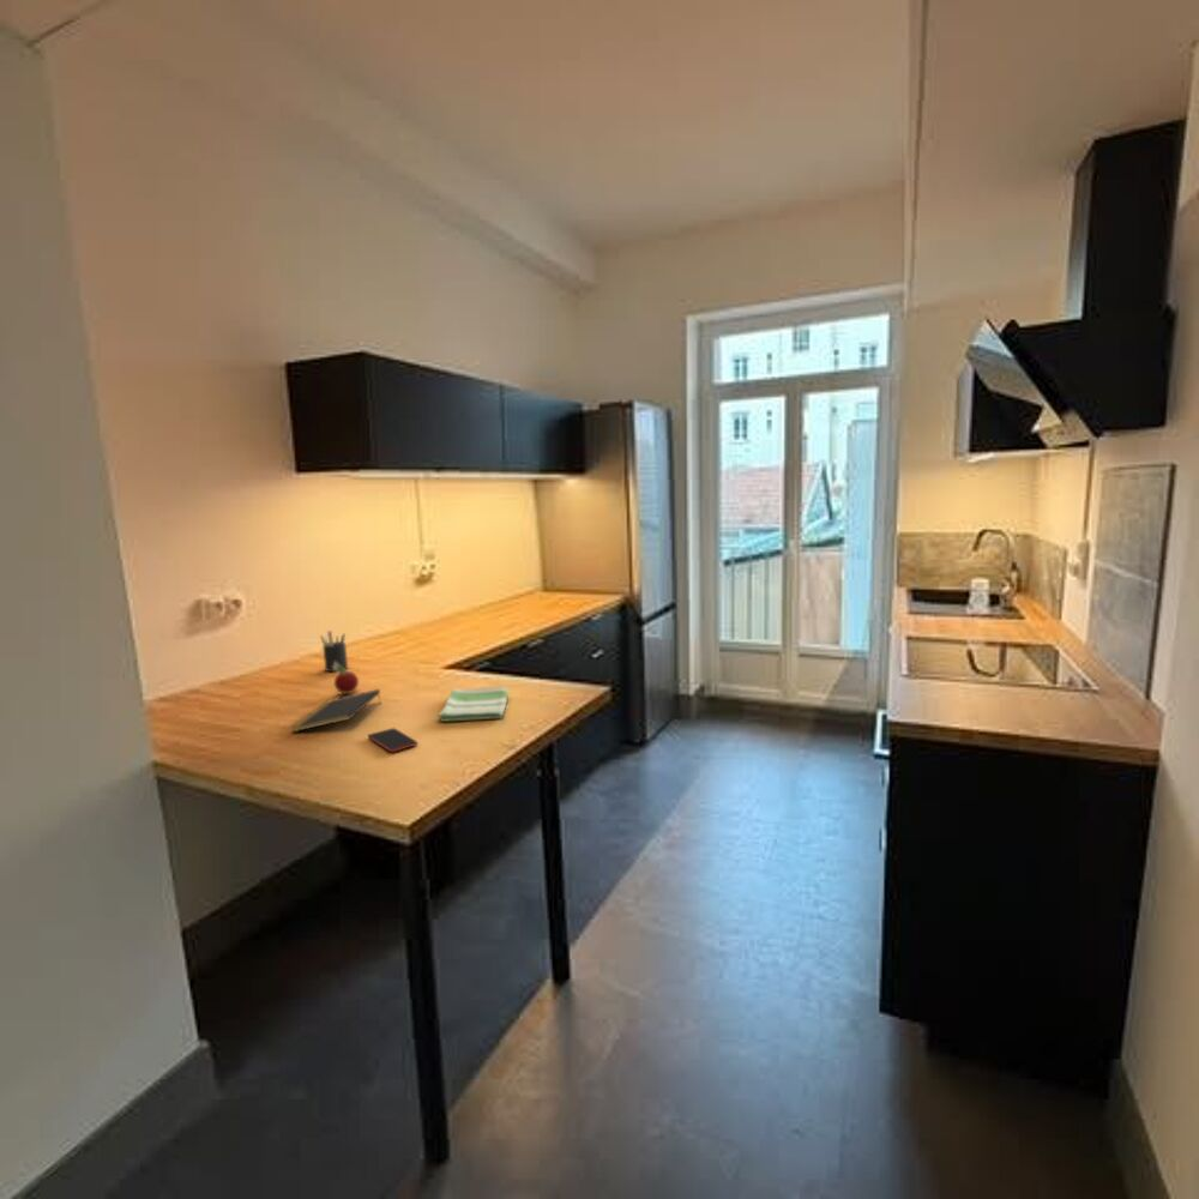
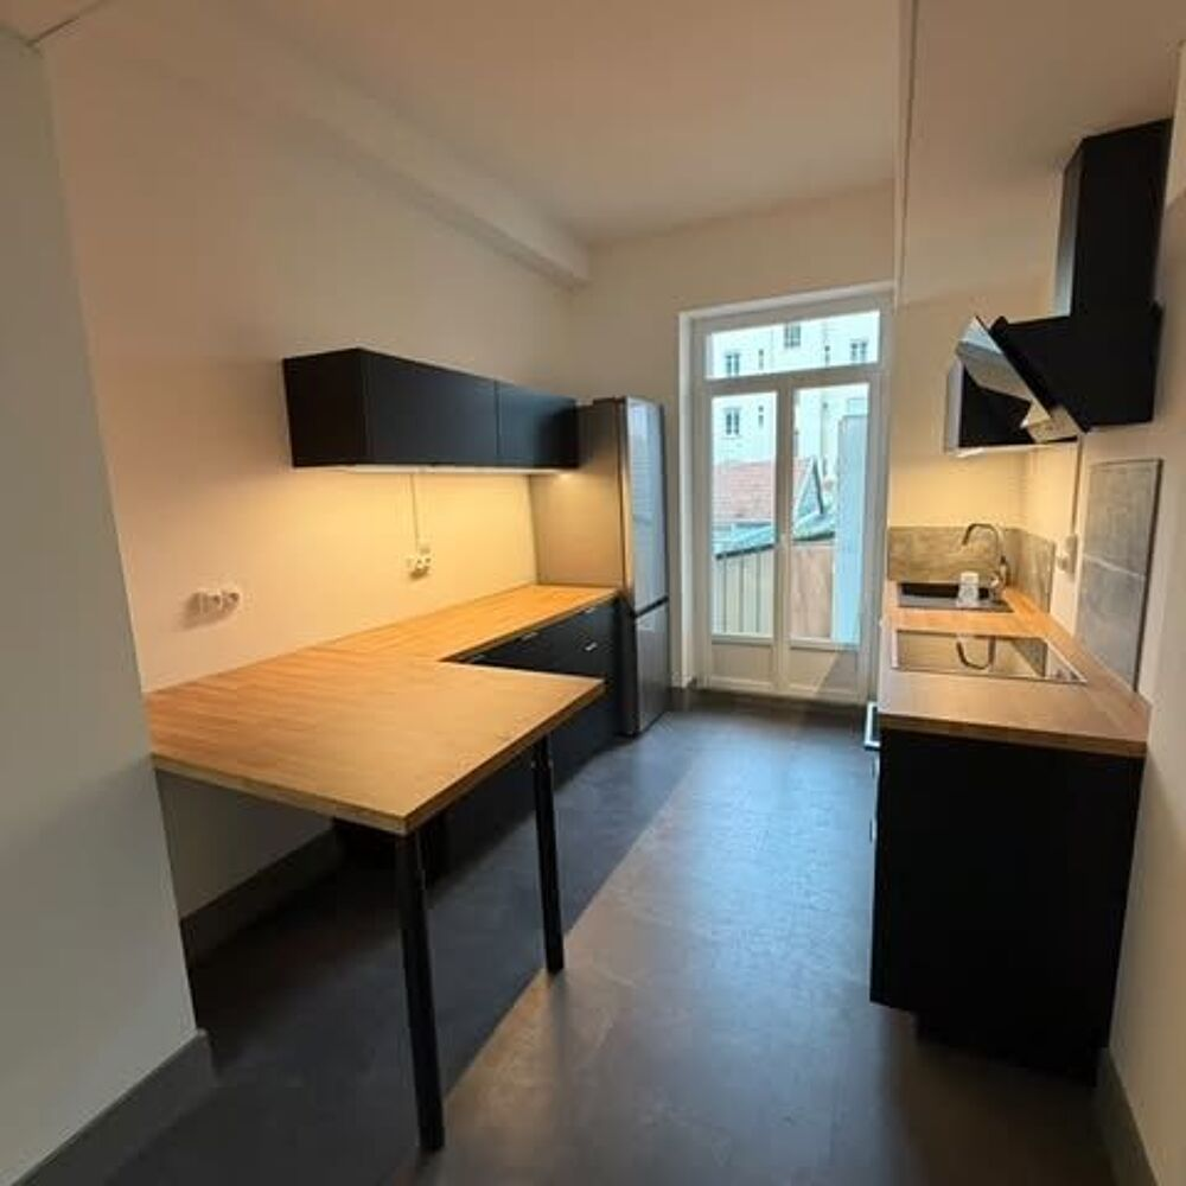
- notepad (337, 709)
- fruit (343, 677)
- pen holder (333, 649)
- smartphone (392, 740)
- dish towel (475, 703)
